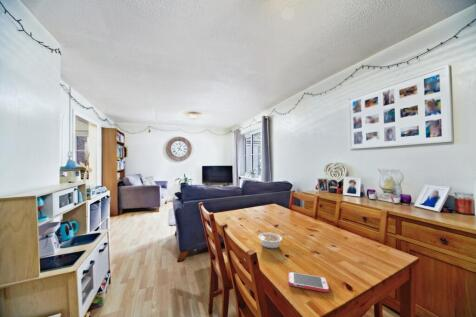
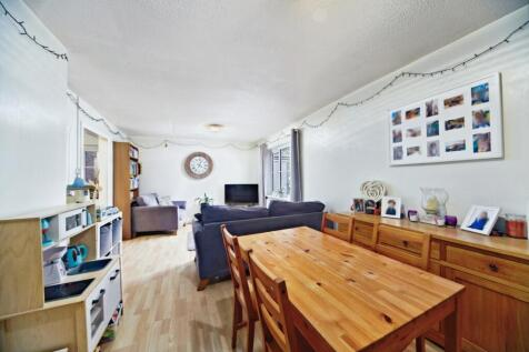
- legume (269, 240)
- smartphone (307, 281)
